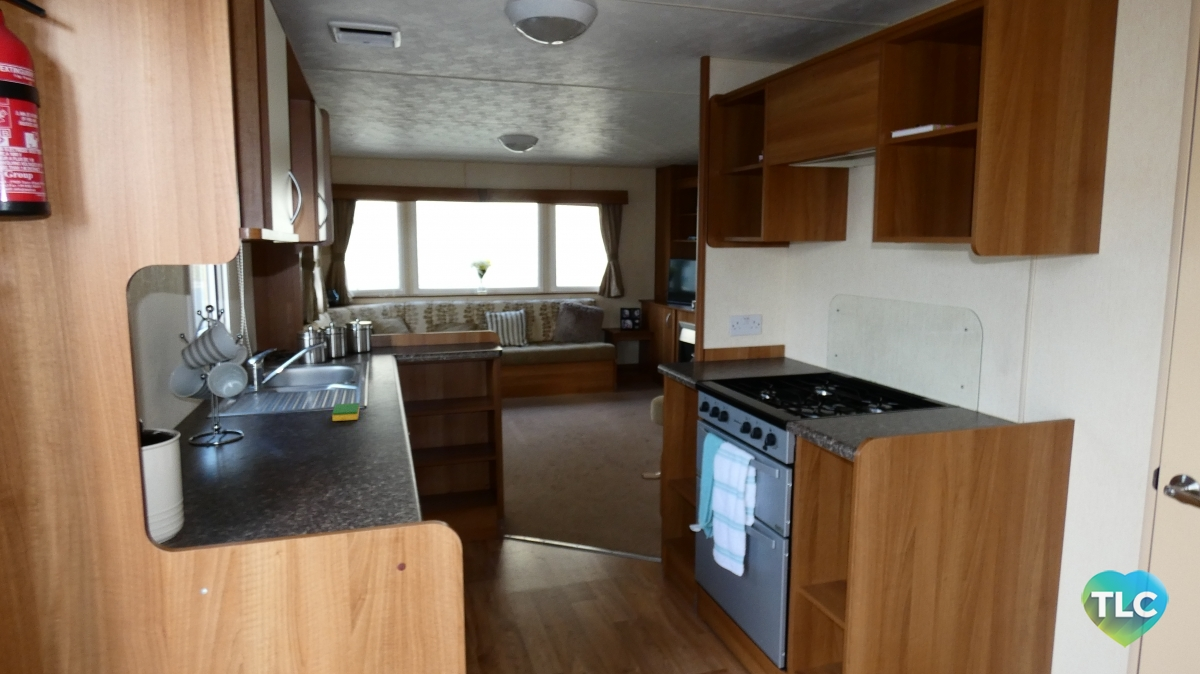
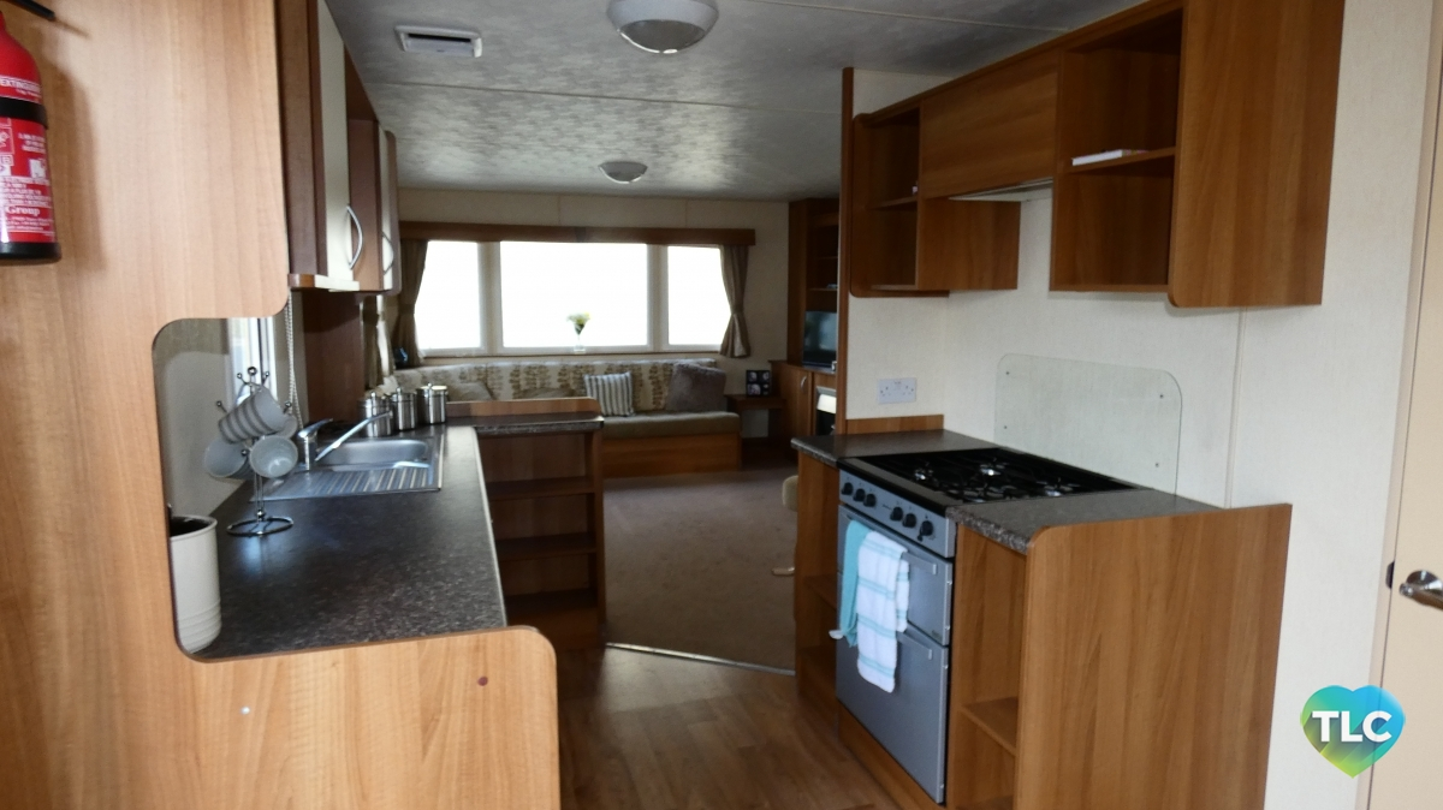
- dish sponge (346, 411)
